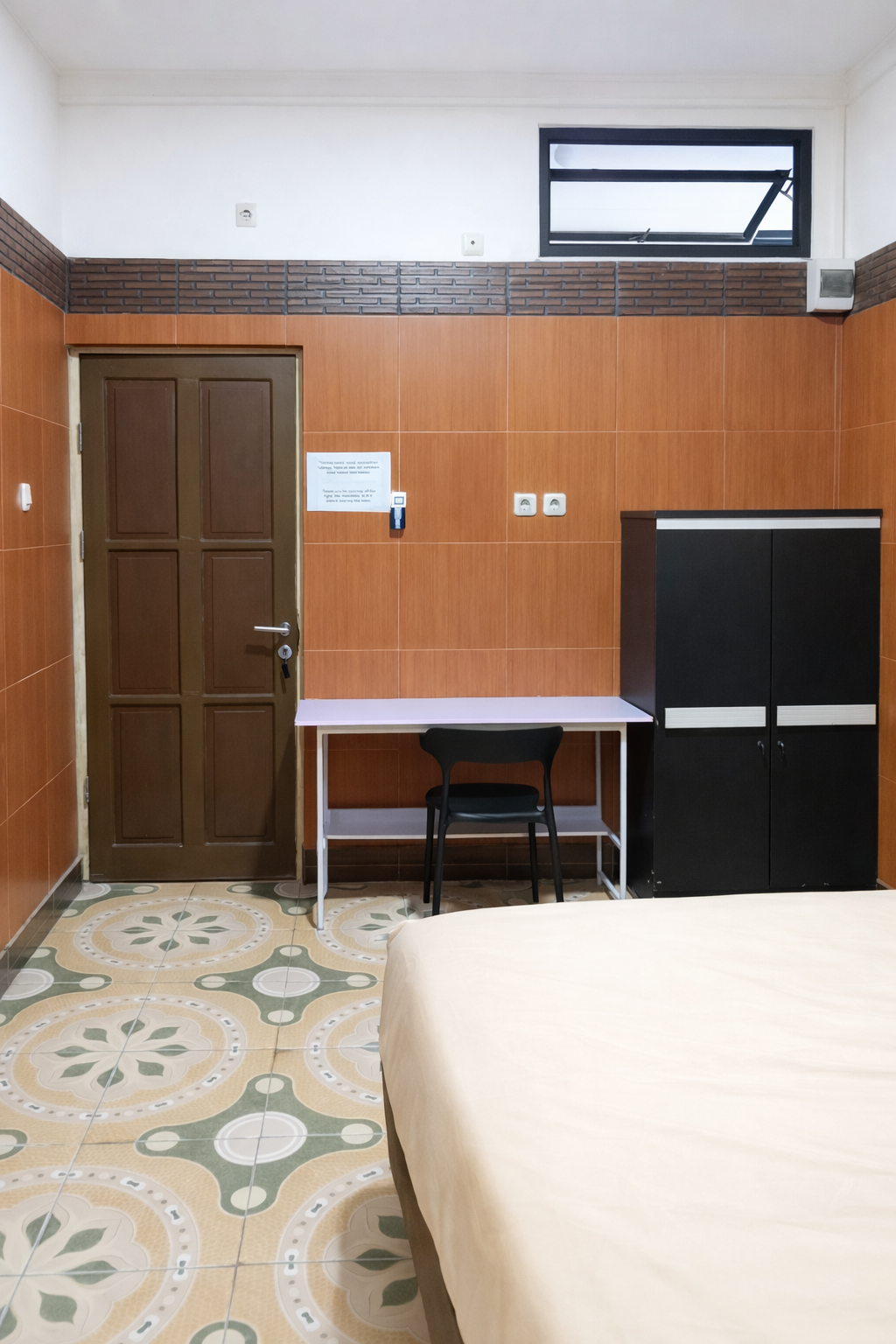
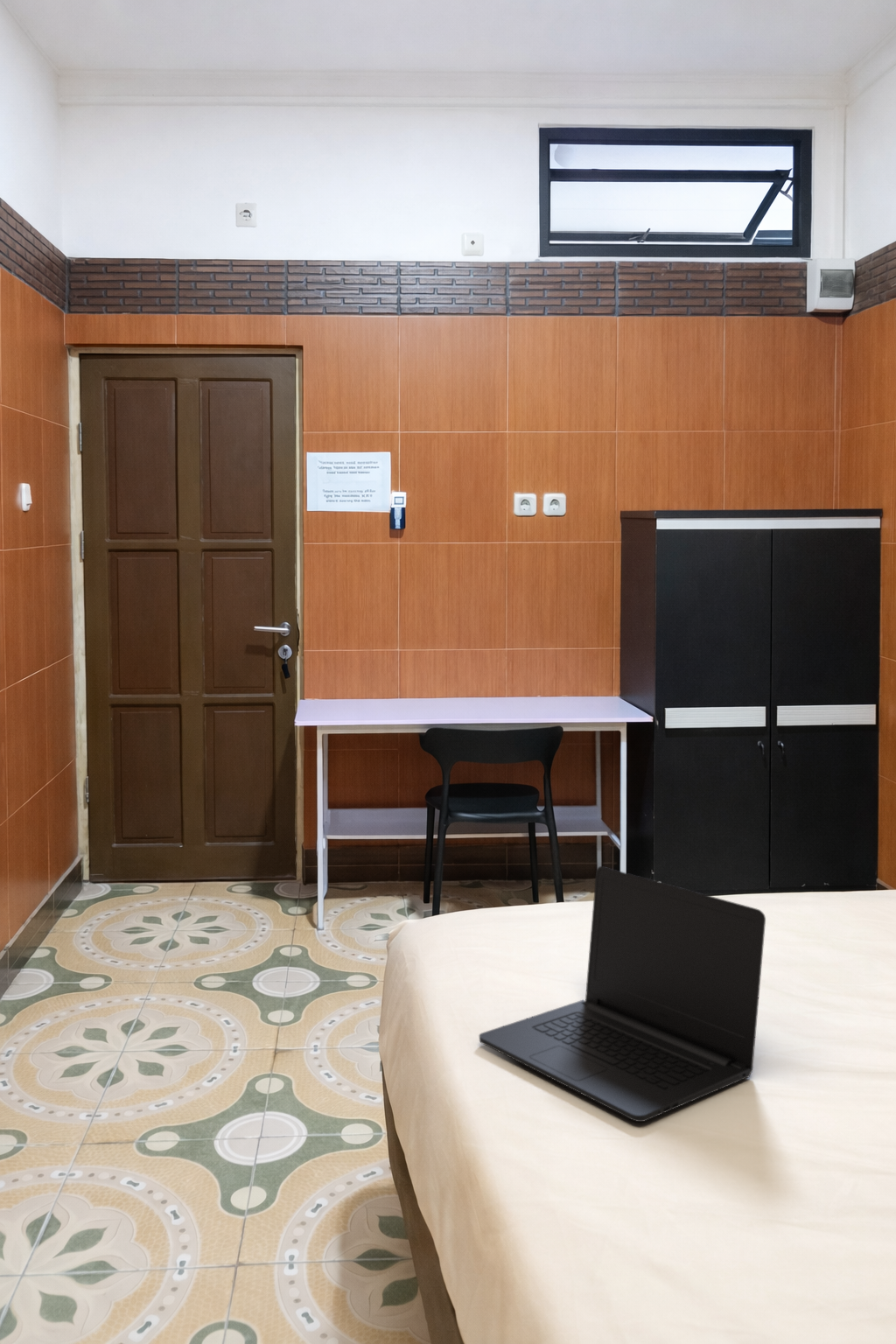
+ laptop (616, 979)
